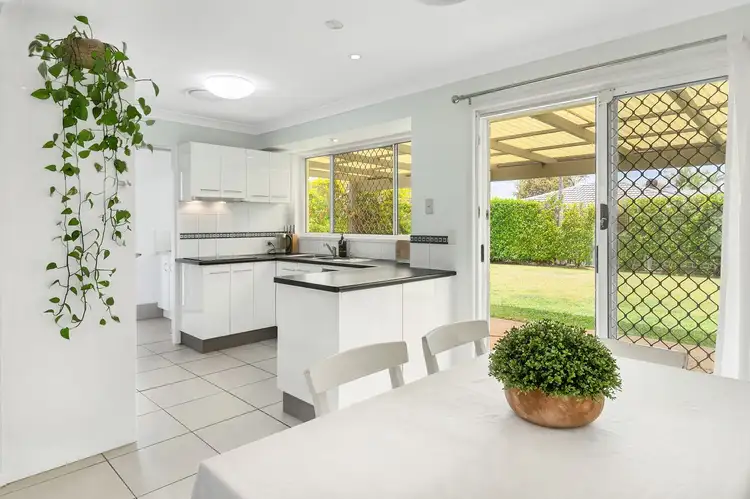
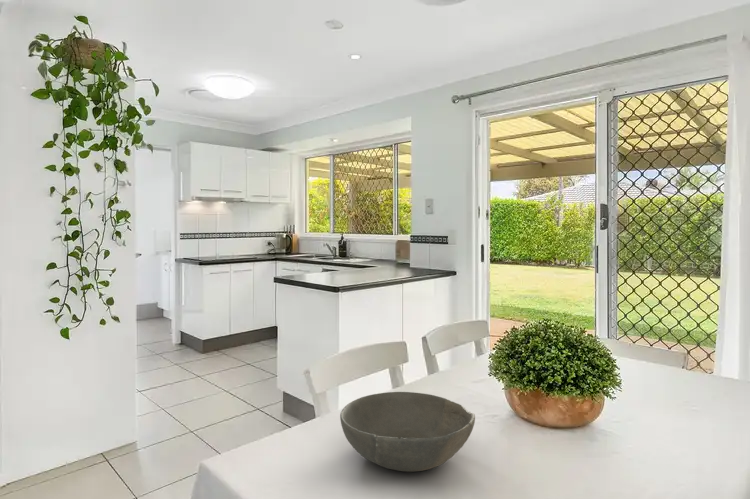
+ bowl (406, 433)
